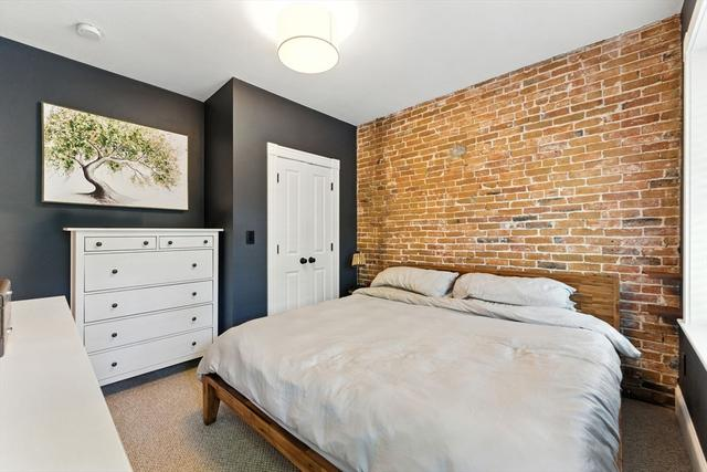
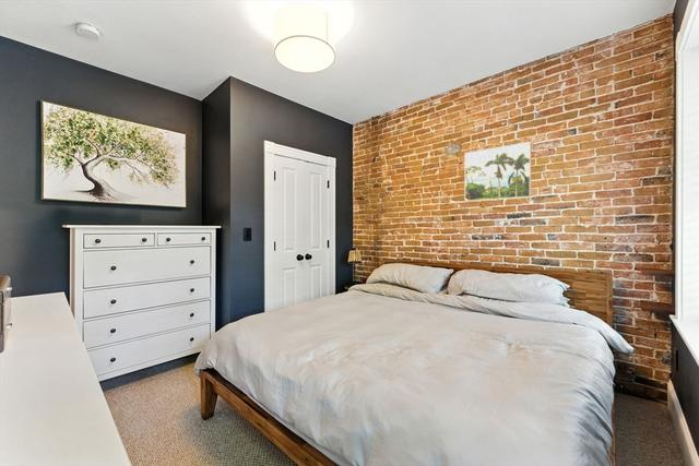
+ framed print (496, 174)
